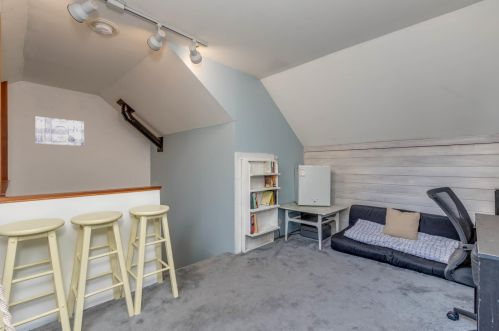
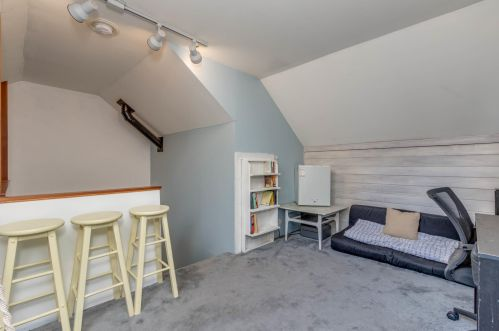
- wall art (60, 132)
